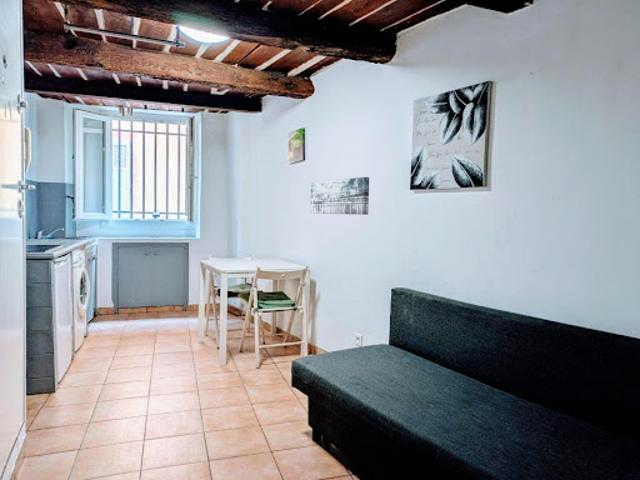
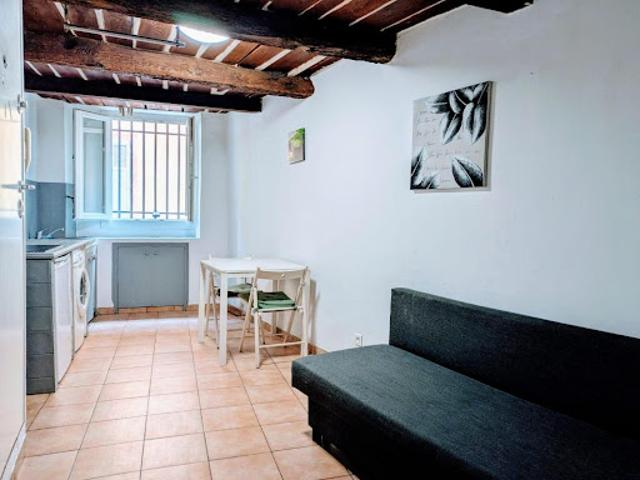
- wall art (337, 197)
